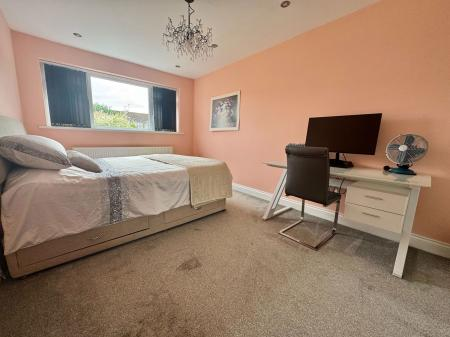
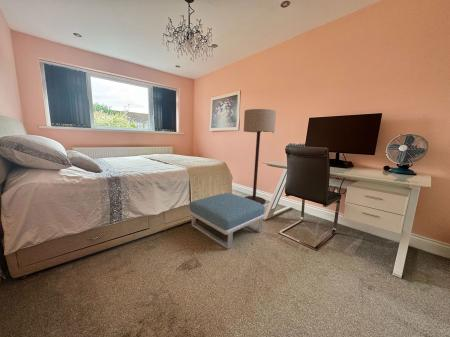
+ footstool (226, 214)
+ floor lamp (256, 158)
